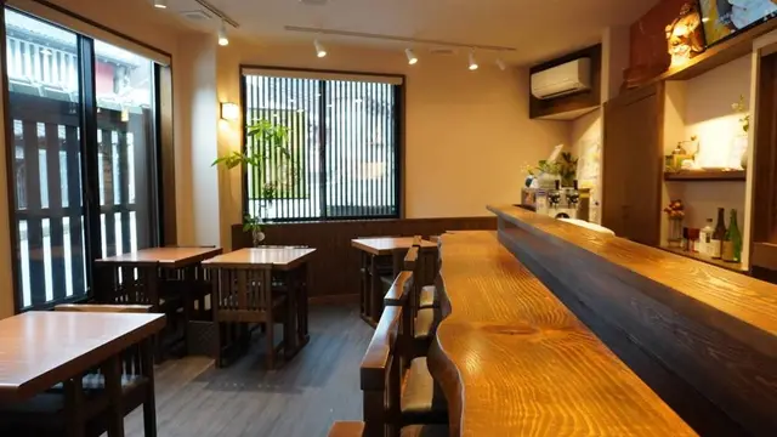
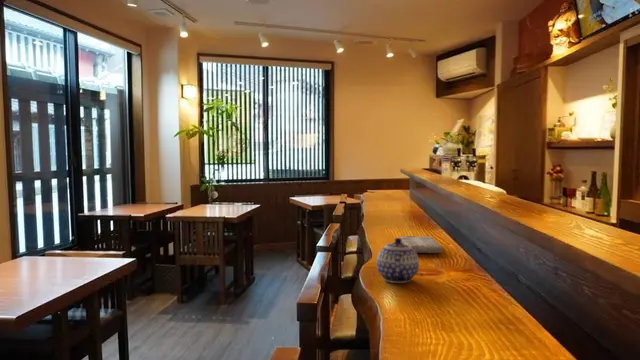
+ teapot (397, 258)
+ washcloth (419, 243)
